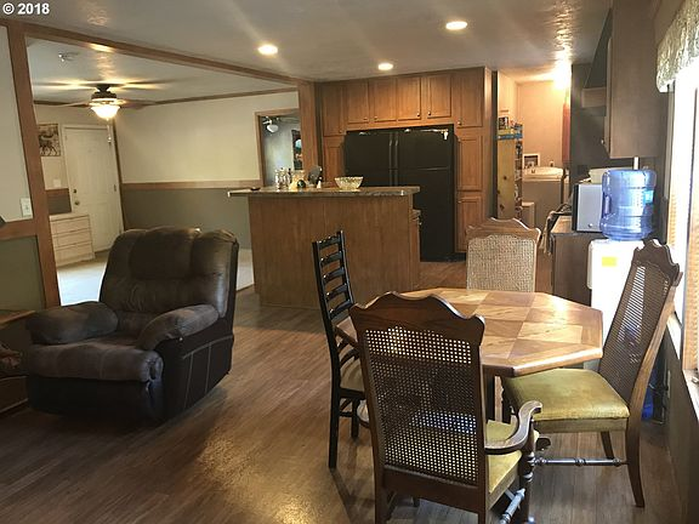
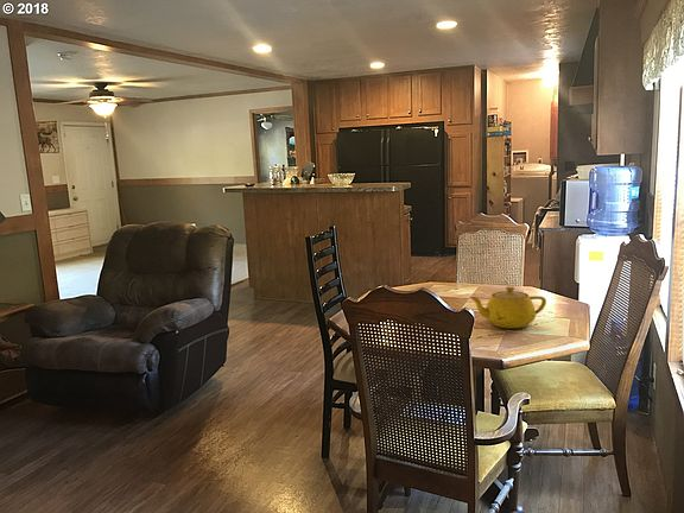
+ teapot (507, 305)
